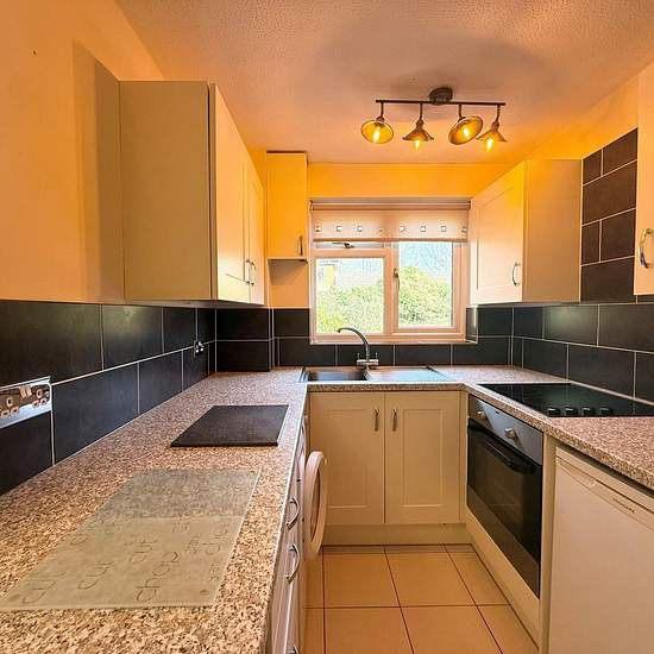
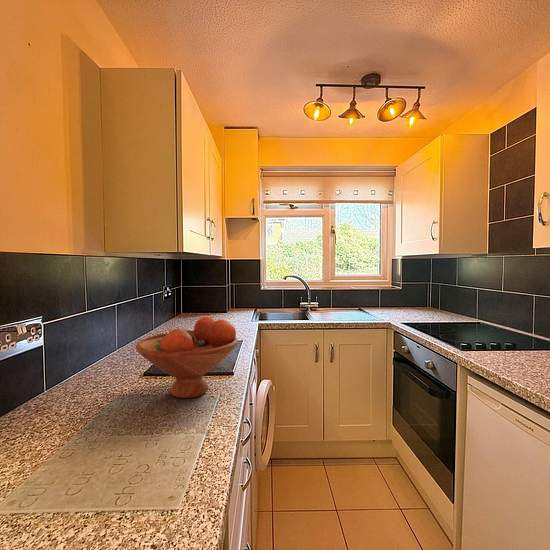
+ fruit bowl (189, 356)
